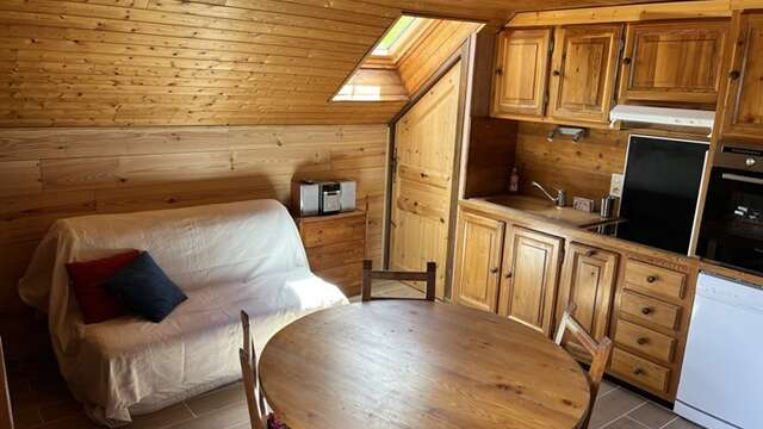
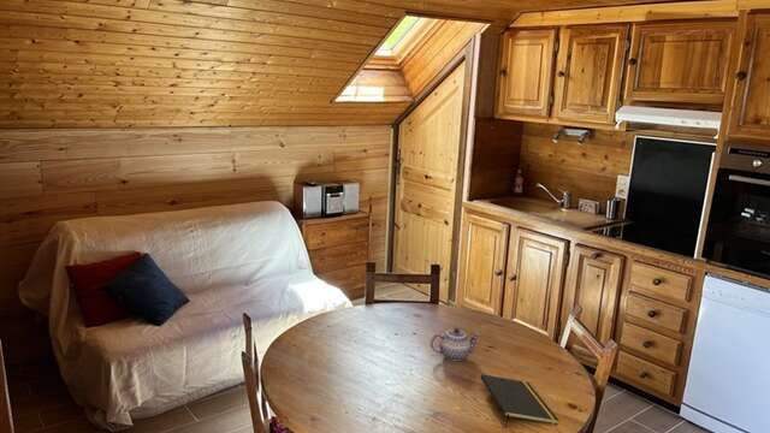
+ notepad (517, 397)
+ teapot (455, 342)
